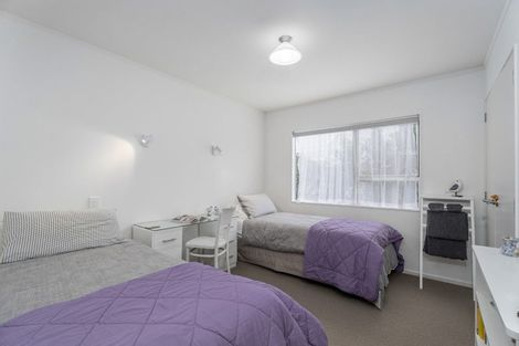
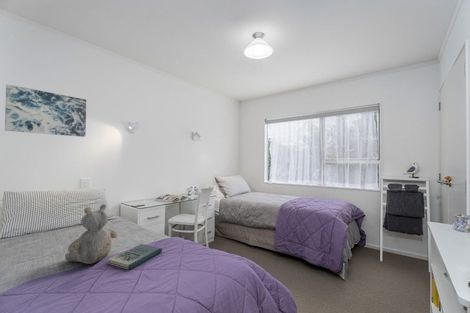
+ book (136, 255)
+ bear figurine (90, 232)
+ wall art (49, 113)
